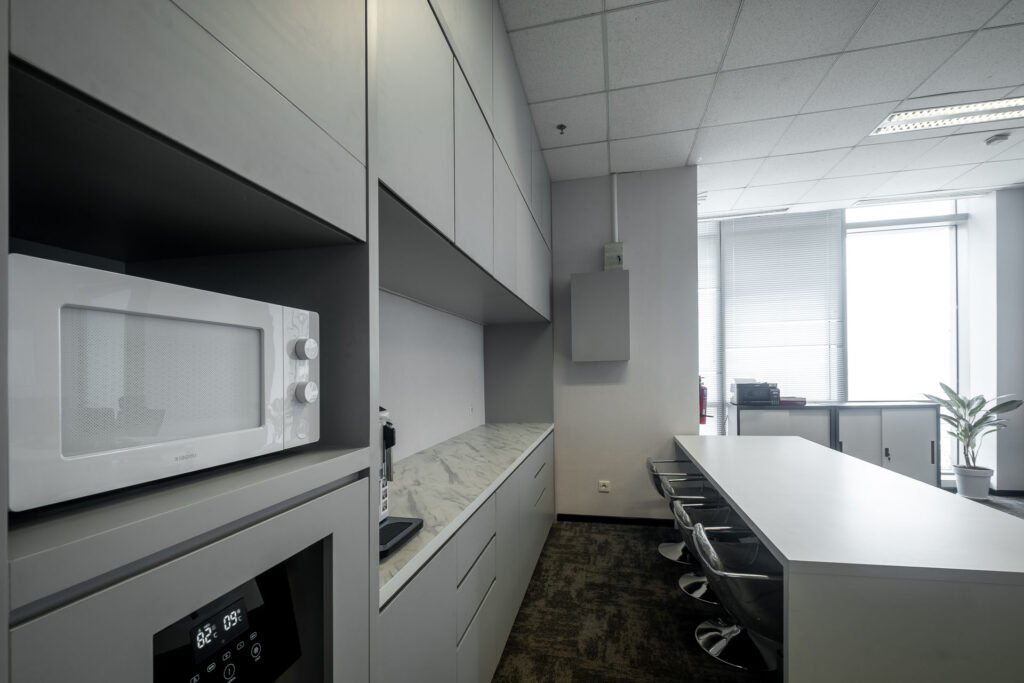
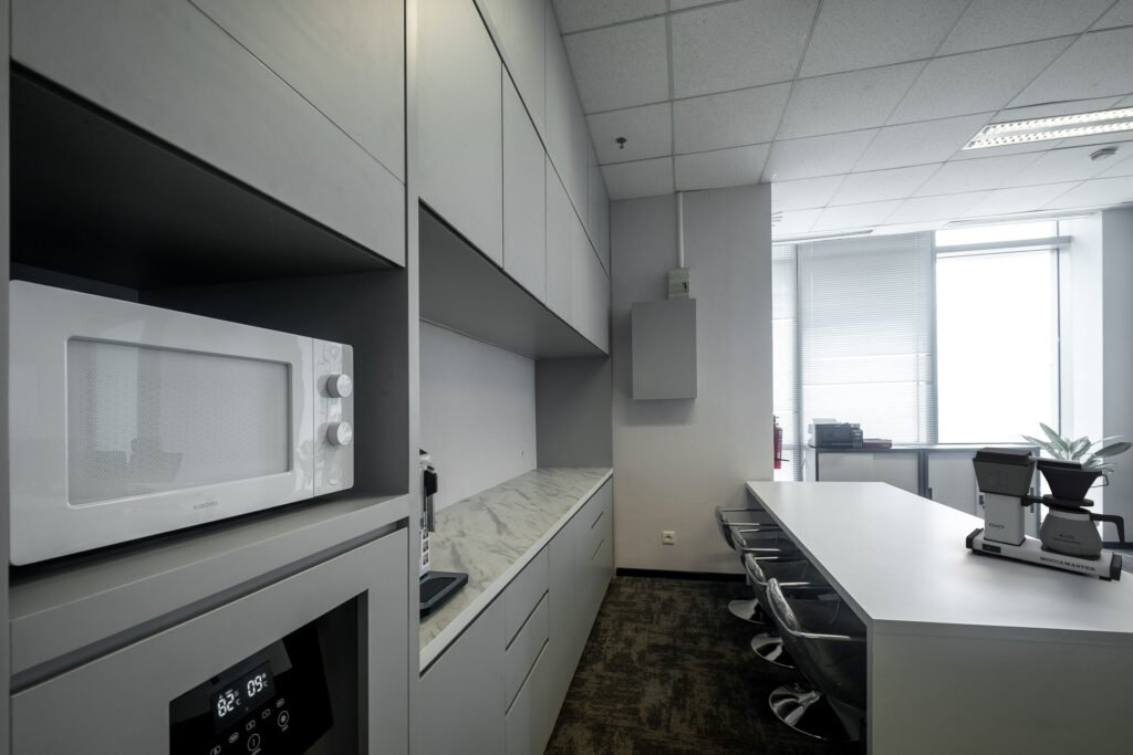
+ coffee maker (1043, 504)
